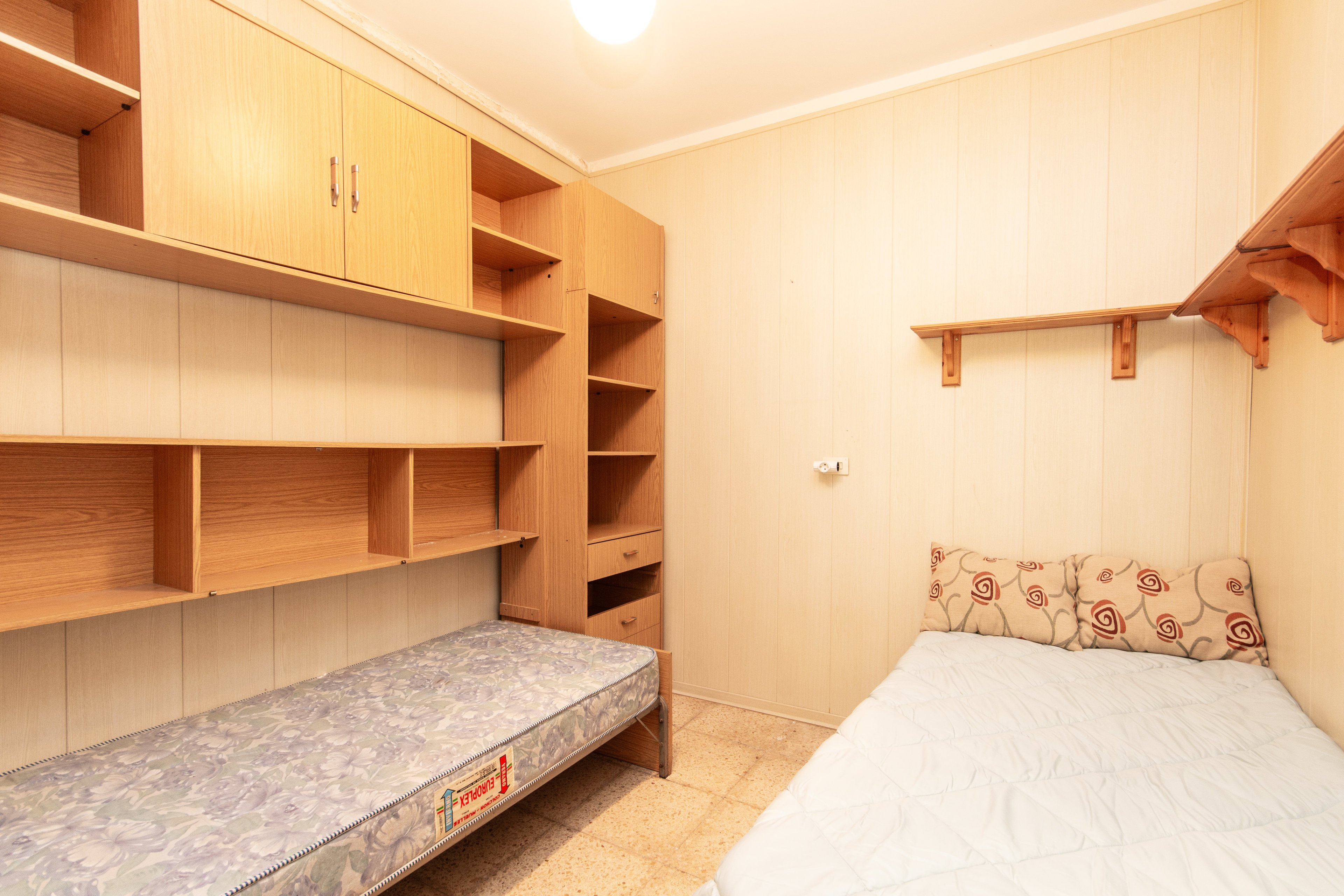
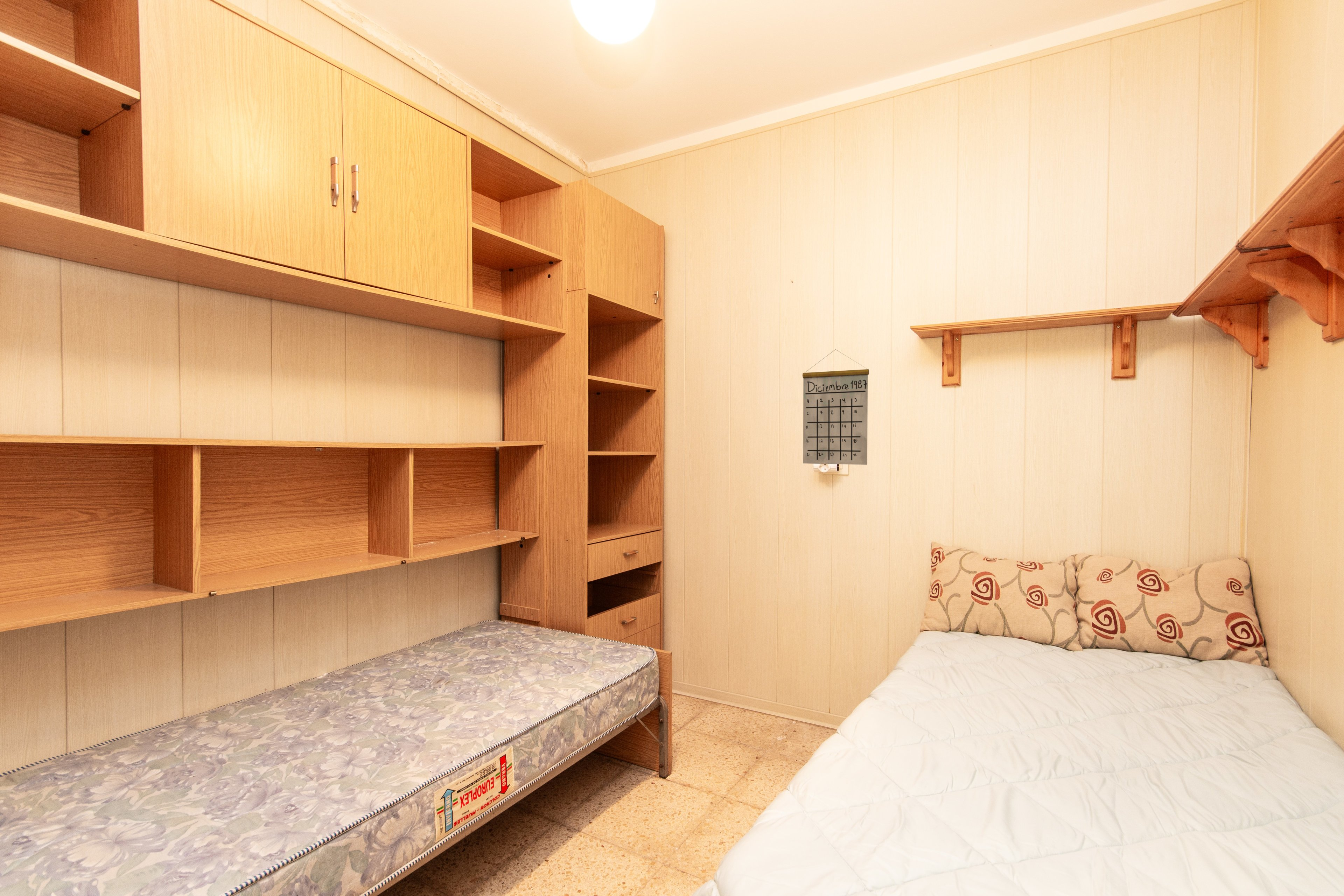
+ calendar (835, 406)
